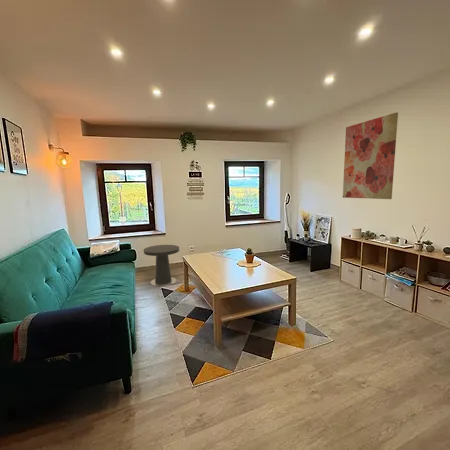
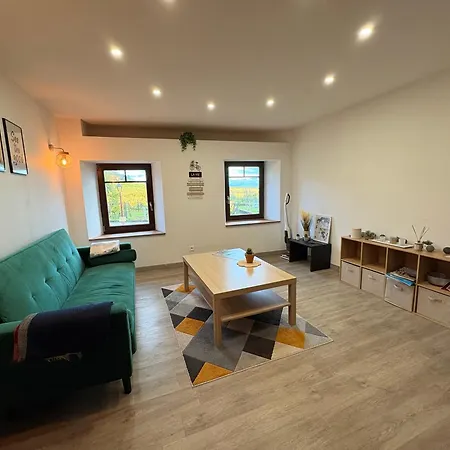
- side table (162, 265)
- wall art (367, 160)
